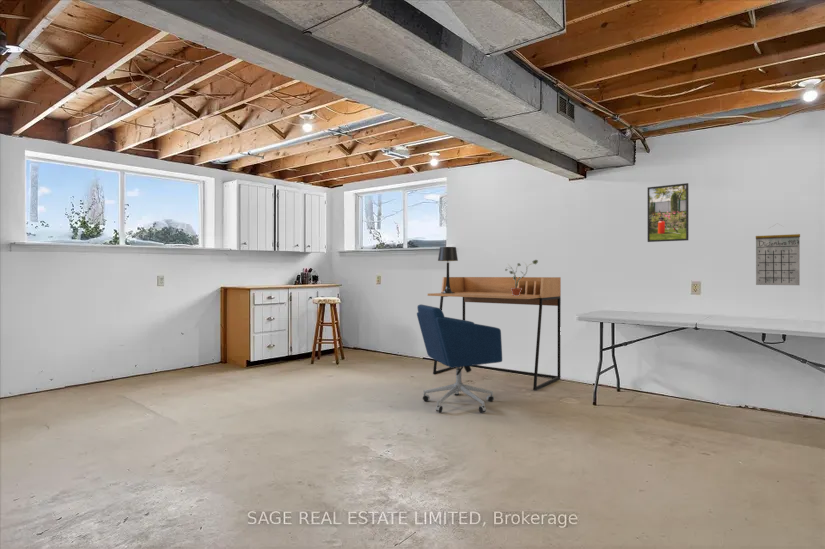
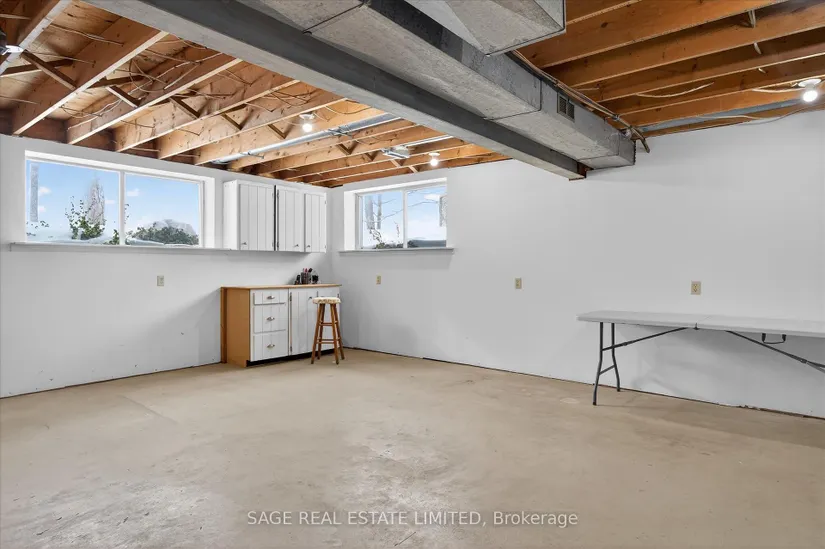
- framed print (667, 213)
- desk (492, 302)
- table lamp (447, 270)
- office chair (457, 354)
- calendar (777, 254)
- potted plant (520, 277)
